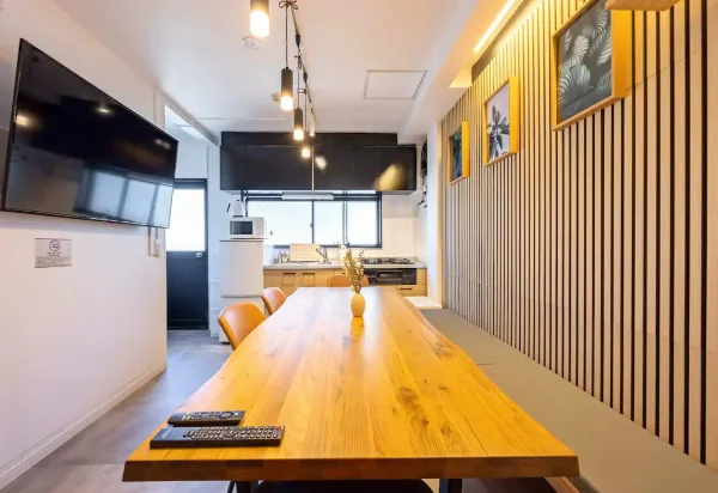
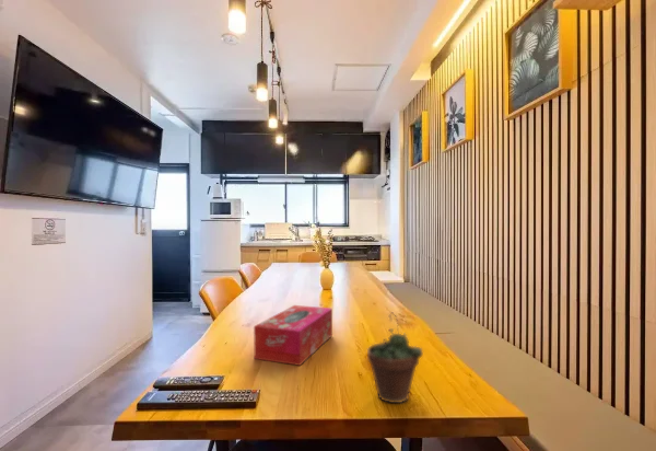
+ succulent plant (393, 355)
+ tissue box (296, 331)
